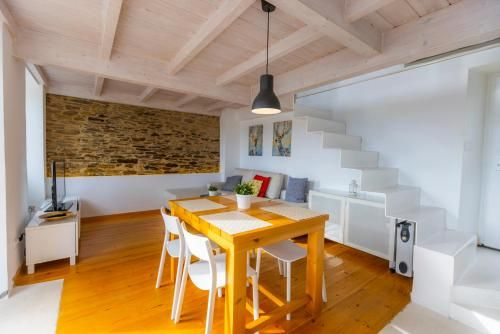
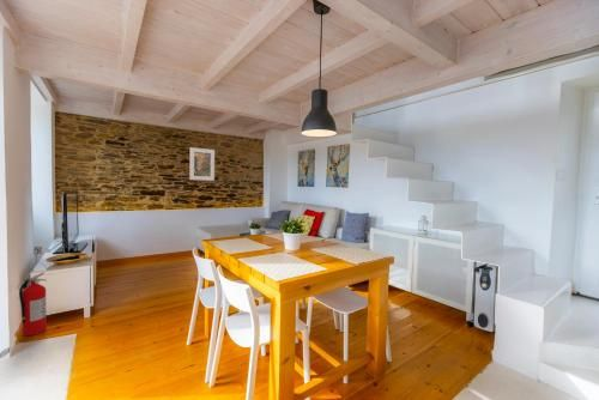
+ fire extinguisher (34, 303)
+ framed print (201, 164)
